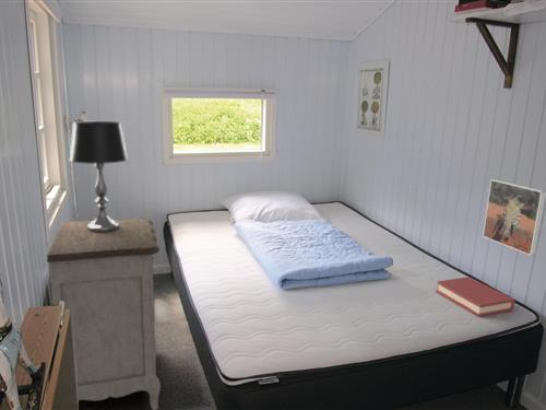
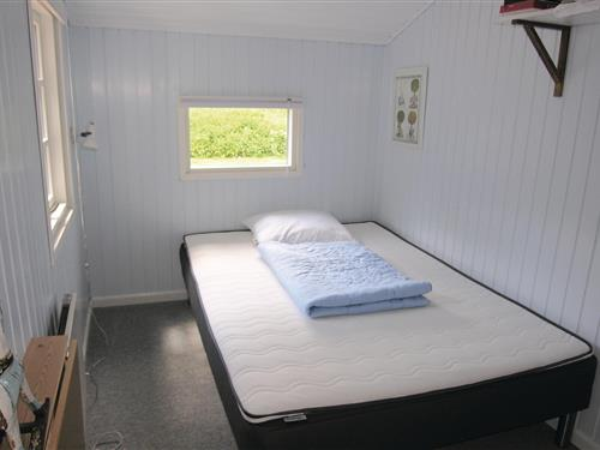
- hardback book (473, 295)
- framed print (512, 215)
- nightstand (117, 312)
- table lamp (99, 176)
